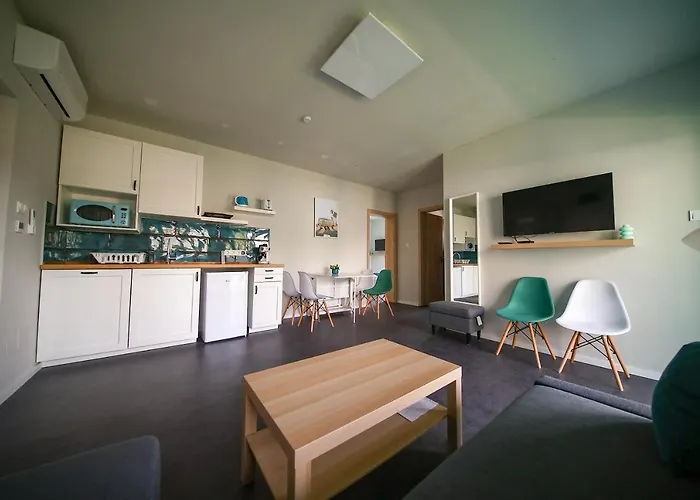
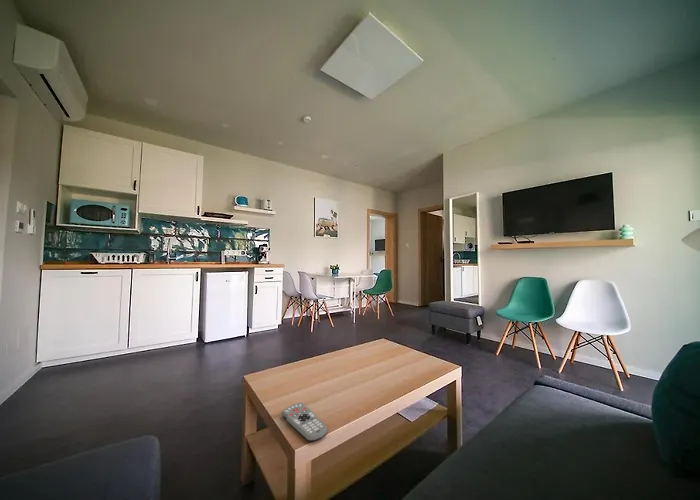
+ remote control (304, 421)
